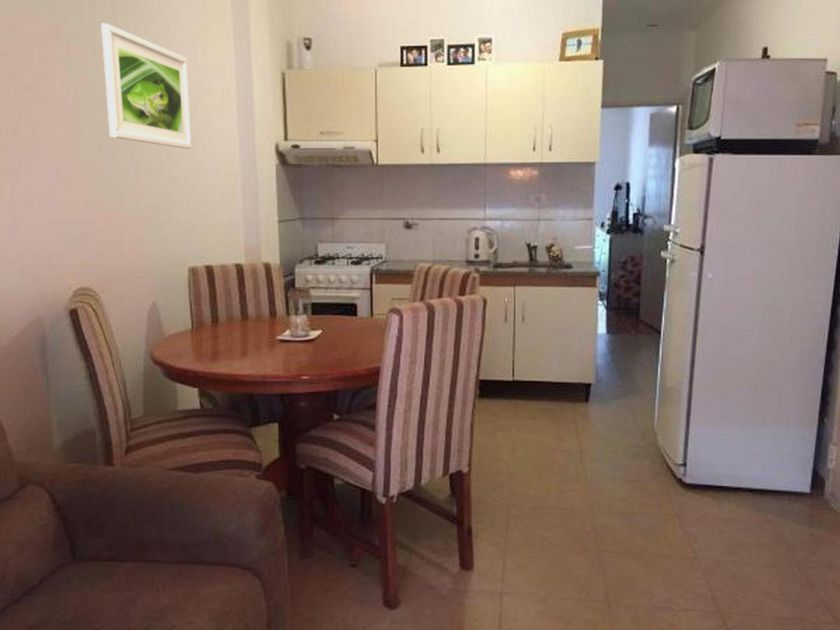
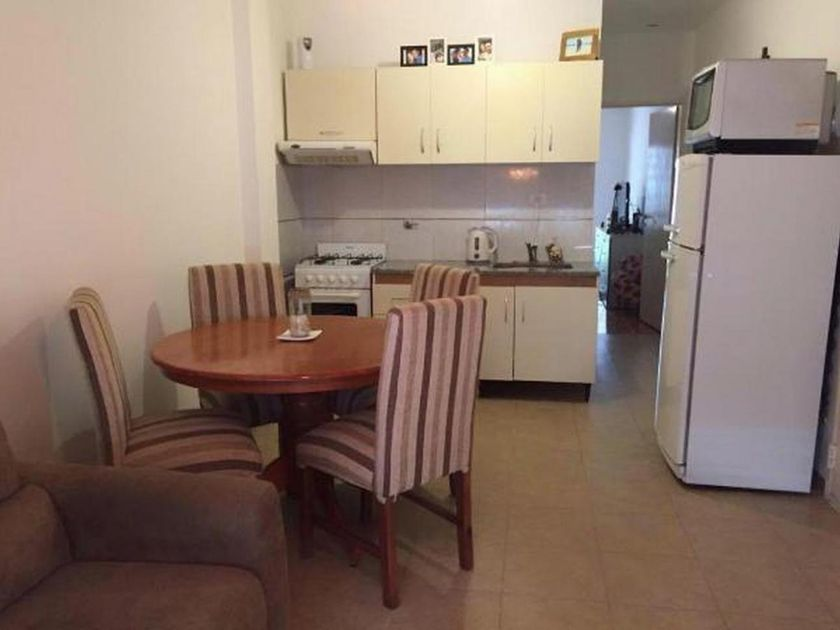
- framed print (152, 93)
